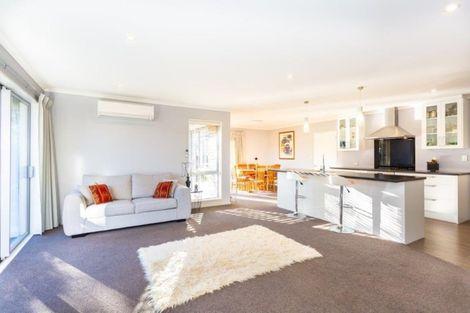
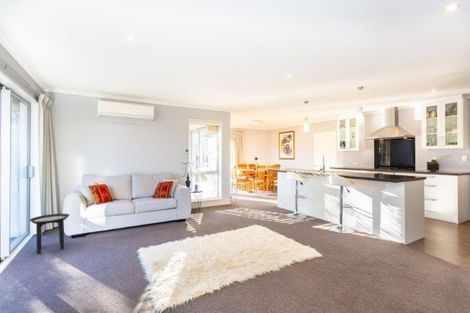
+ side table (41, 232)
